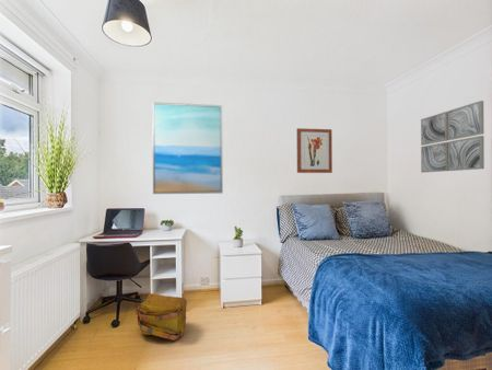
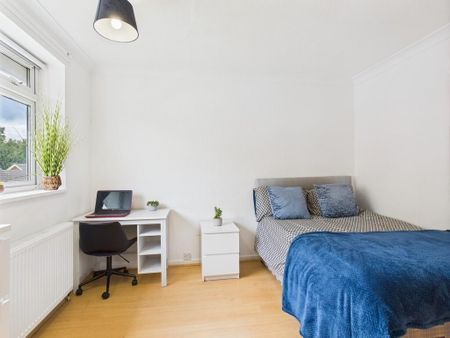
- wall art (314, 150)
- wall art (188, 149)
- backpack (160, 315)
- wall art (448, 141)
